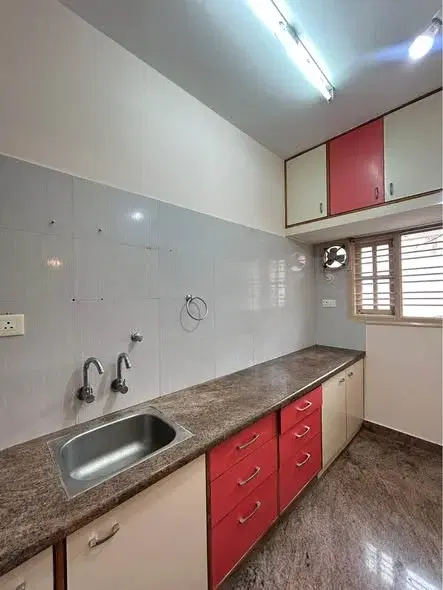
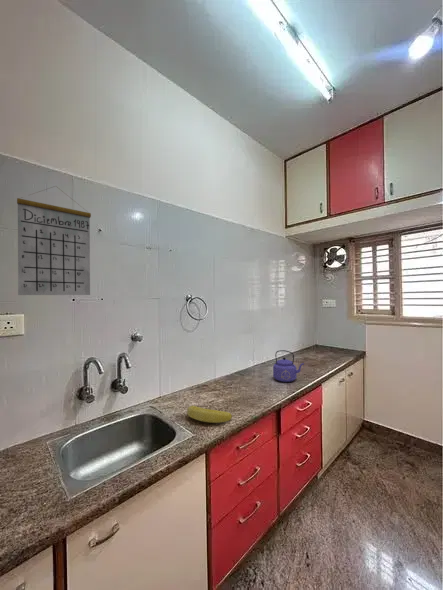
+ banana (209, 410)
+ kettle (288, 365)
+ calendar (56, 240)
